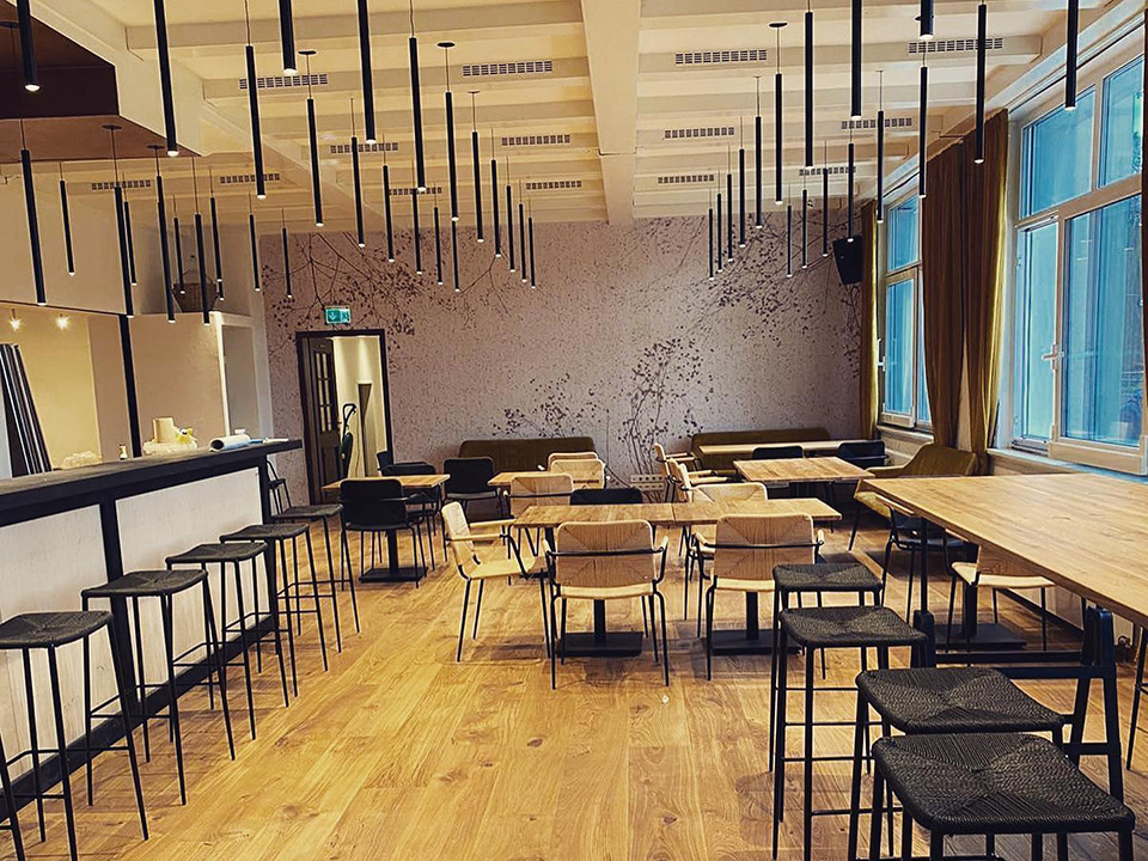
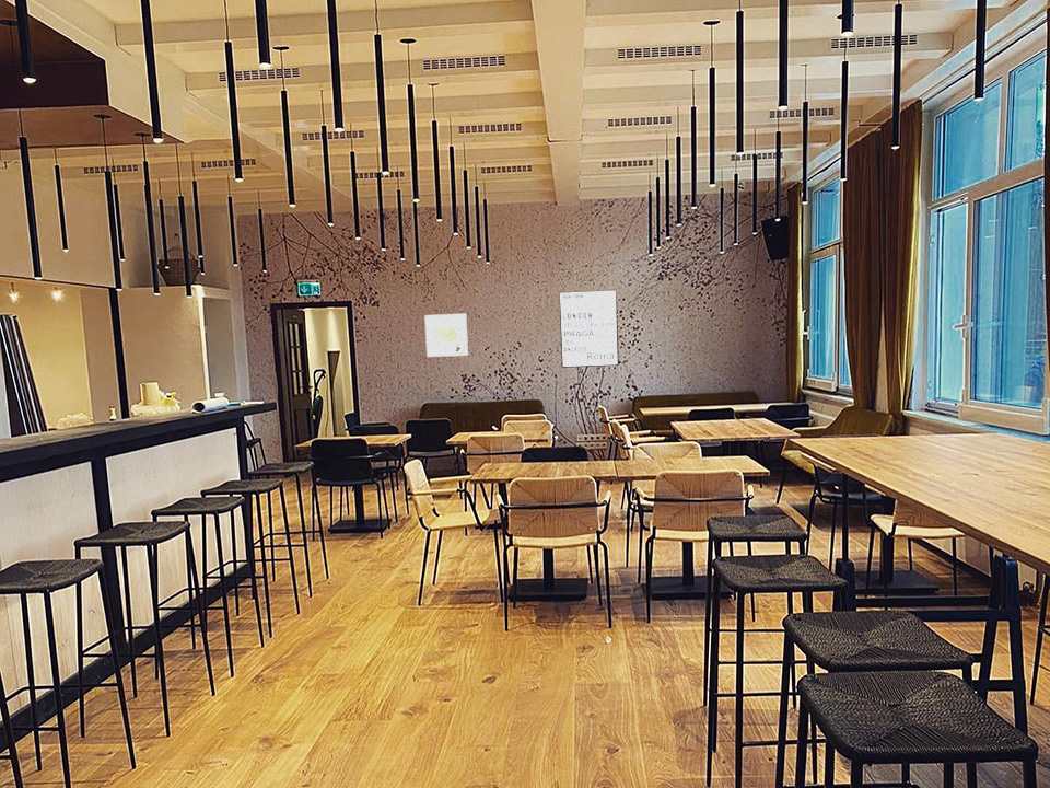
+ wall art (446, 335)
+ wall art (588, 328)
